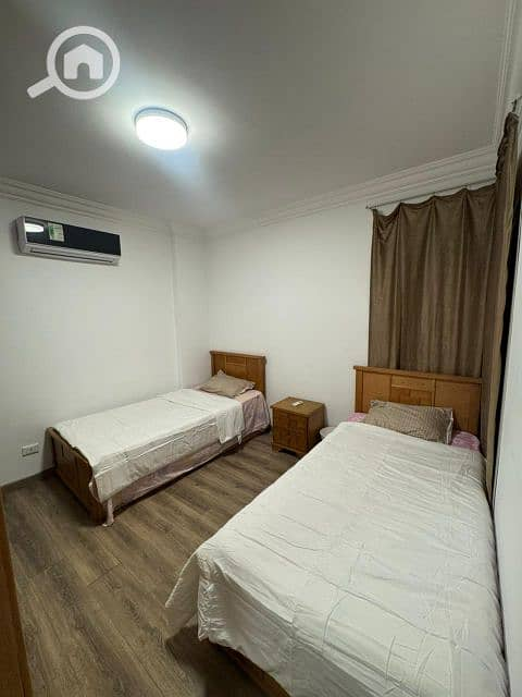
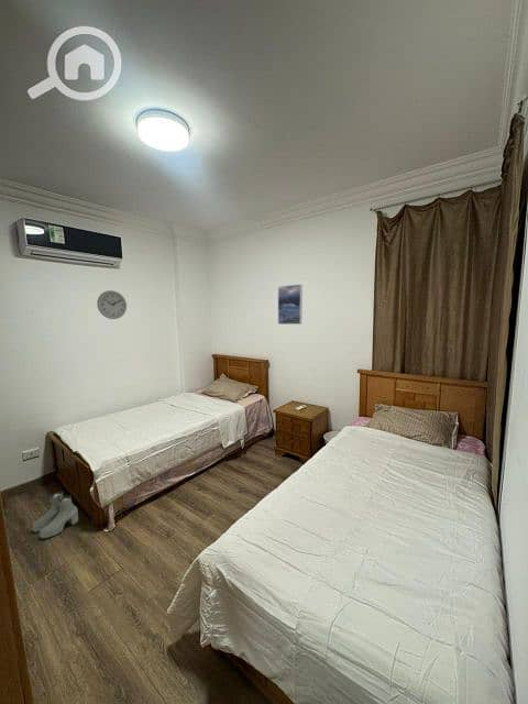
+ boots (55, 513)
+ wall clock (112, 305)
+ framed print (289, 305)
